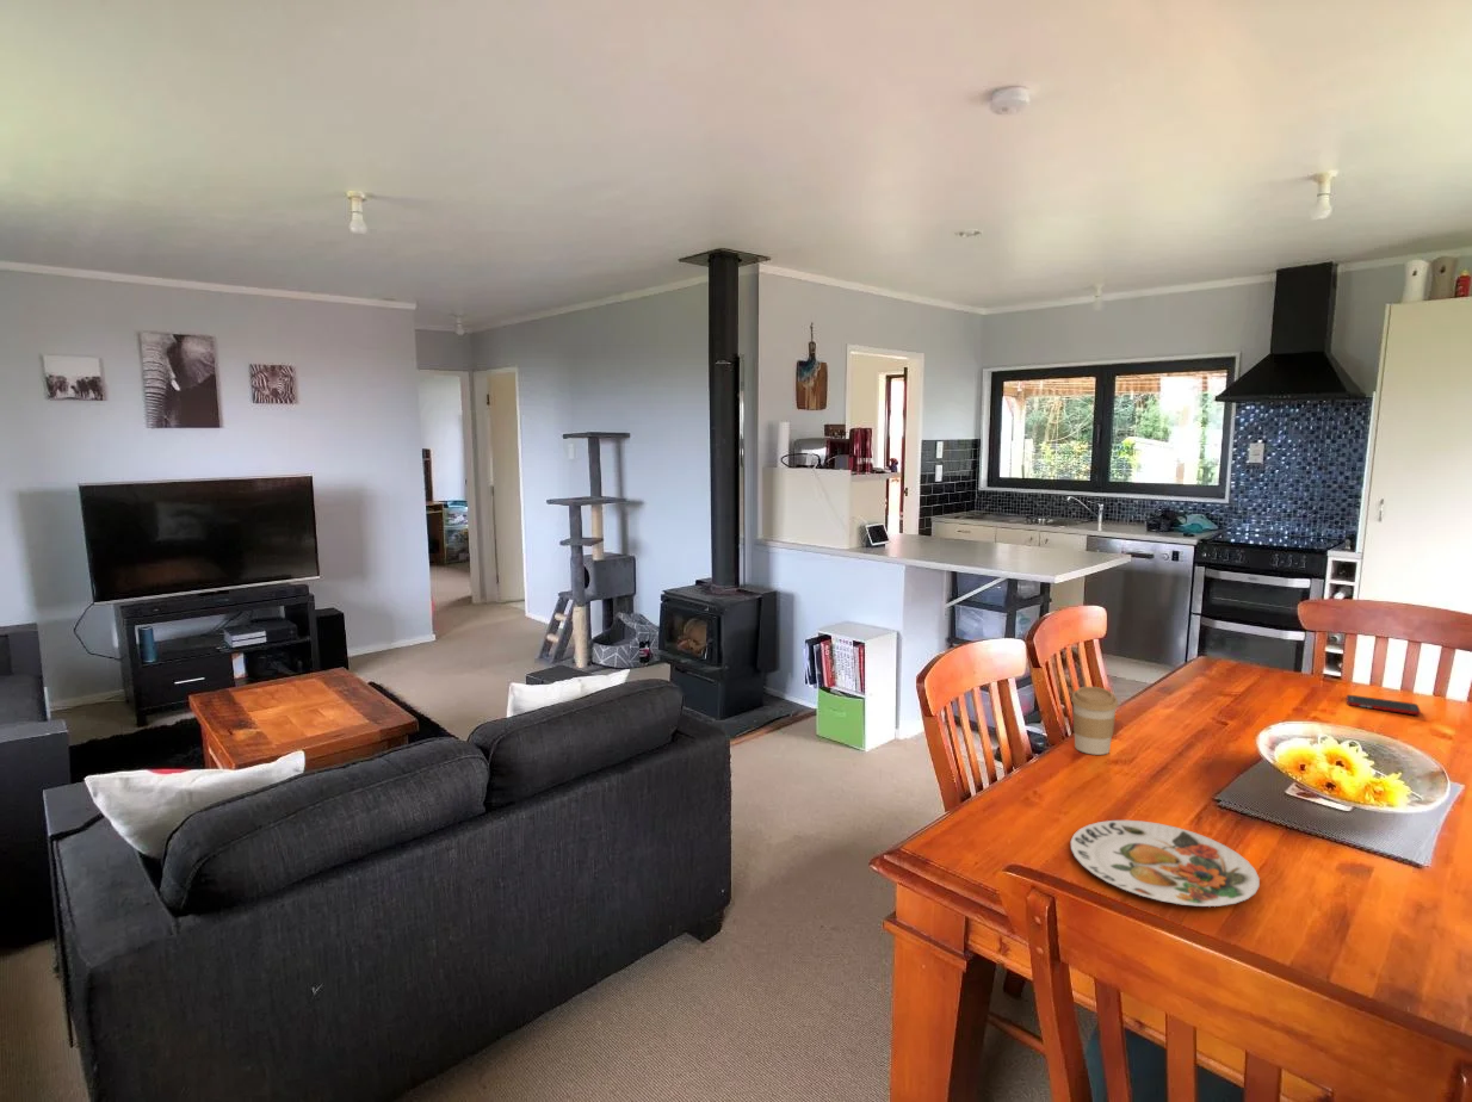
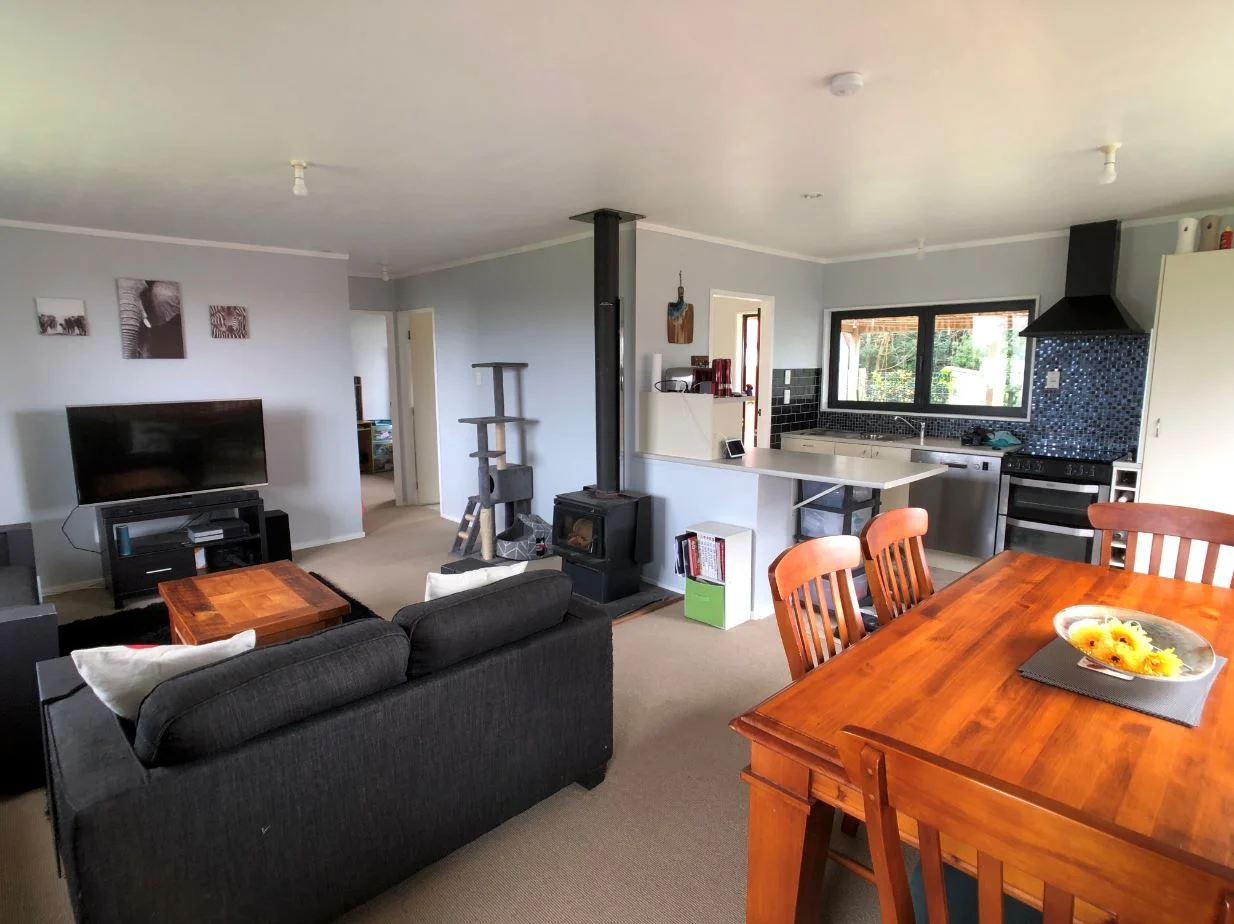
- coffee cup (1093, 719)
- plate (1159, 861)
- cell phone (1381, 704)
